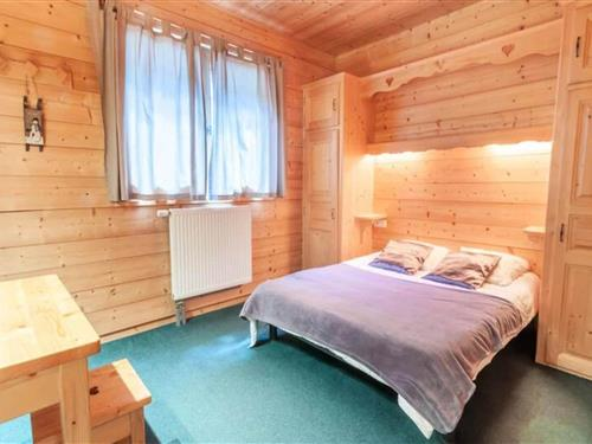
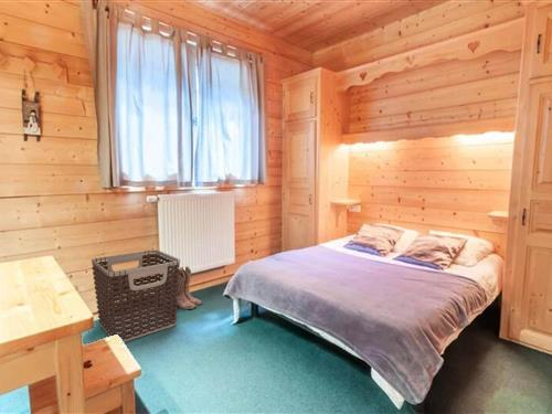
+ boots (185, 286)
+ clothes hamper (137, 291)
